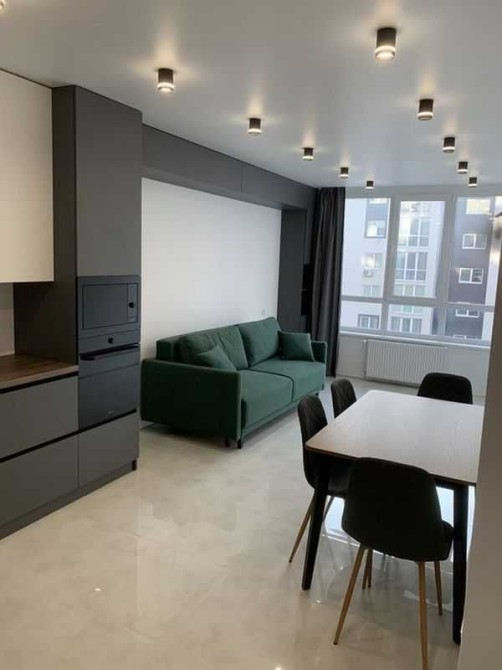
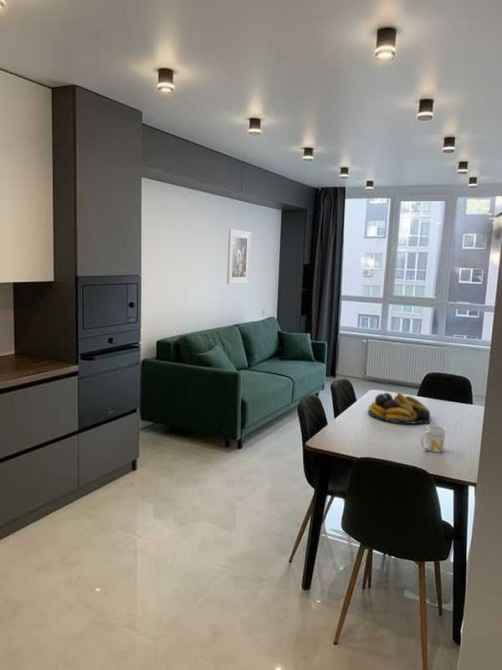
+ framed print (239, 257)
+ fruit bowl (399, 404)
+ mug (433, 439)
